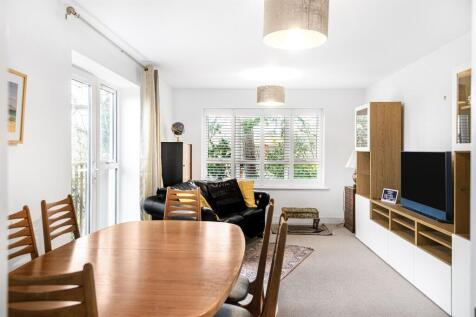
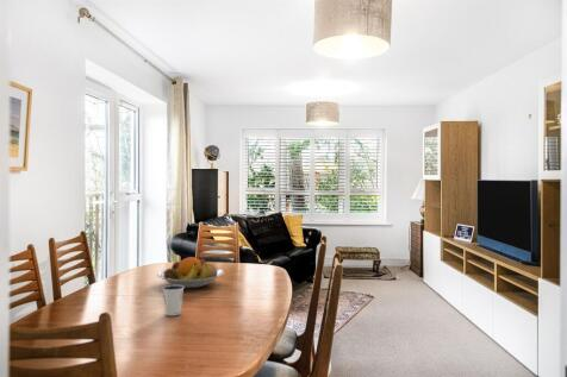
+ dixie cup (173, 300)
+ fruit bowl (191, 270)
